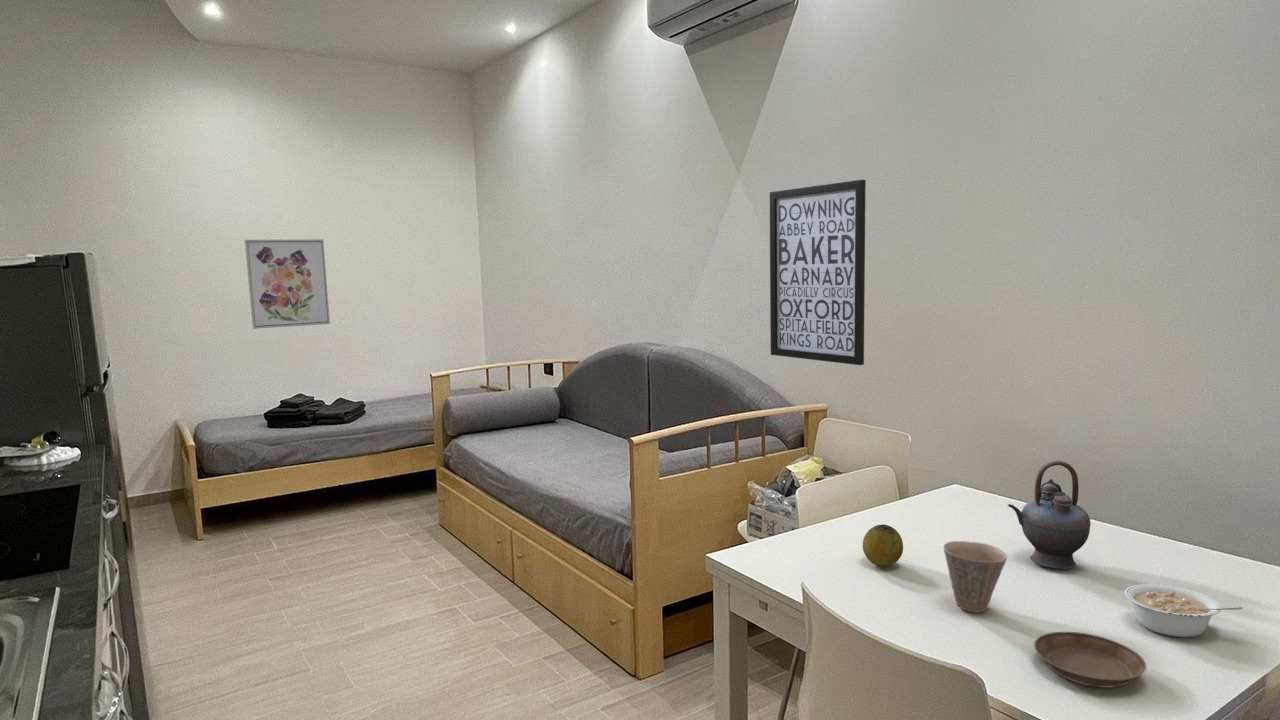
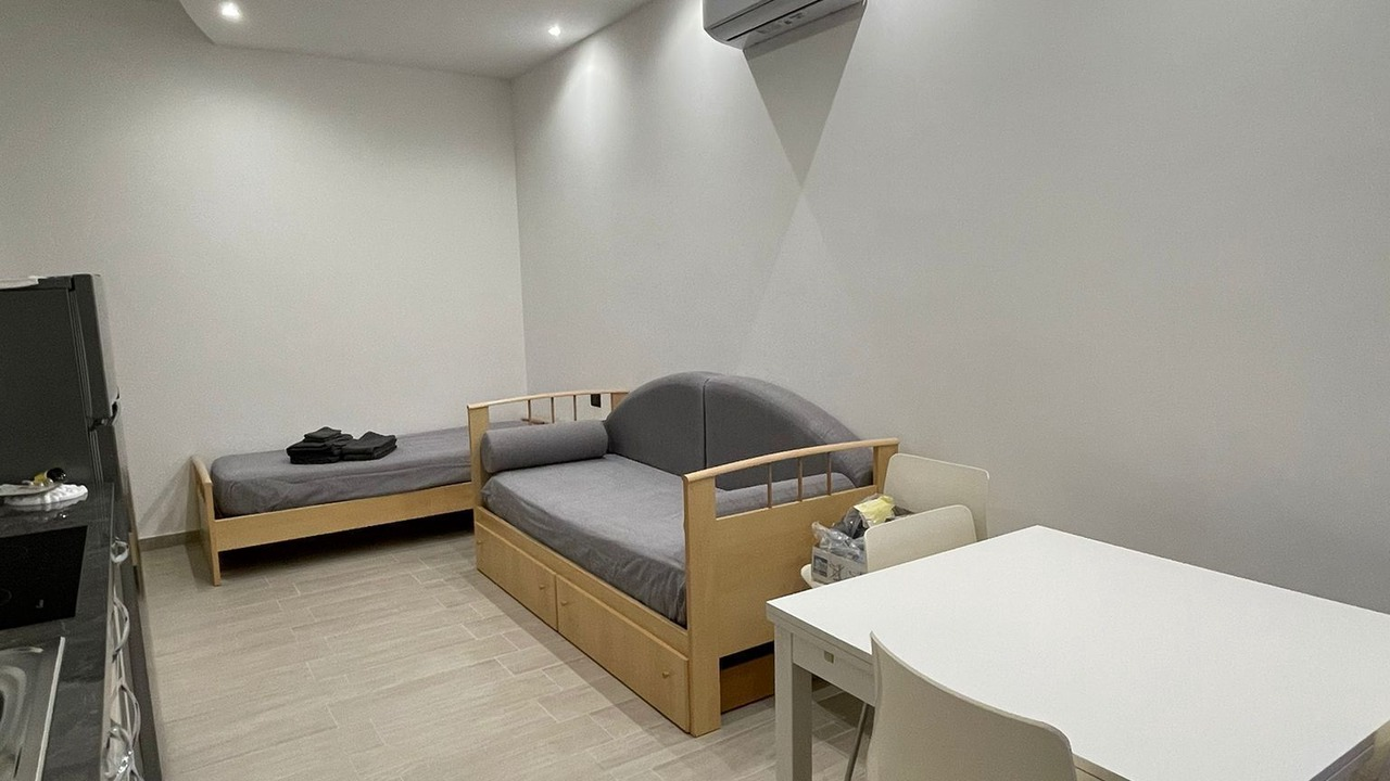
- fruit (882, 545)
- legume (1174, 609)
- wall art (288, 283)
- saucer (1087, 661)
- teapot (1047, 511)
- cup (974, 578)
- wall art (814, 274)
